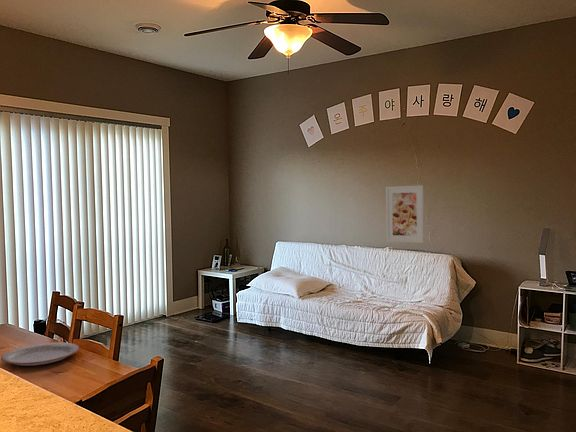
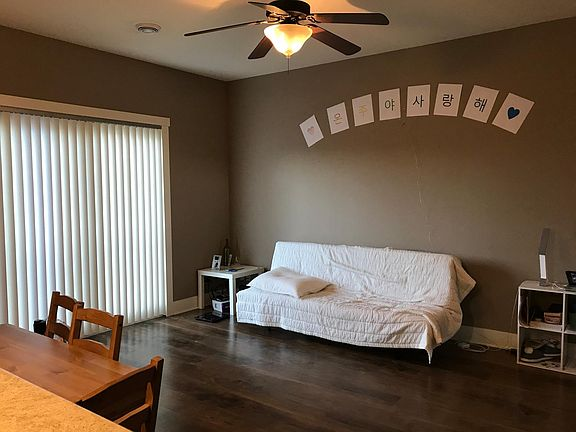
- plate (41, 354)
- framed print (404, 214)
